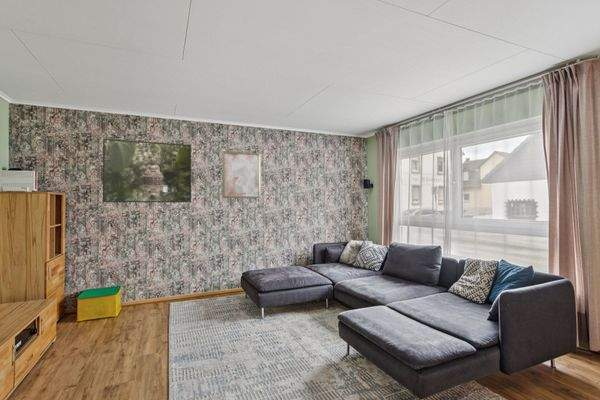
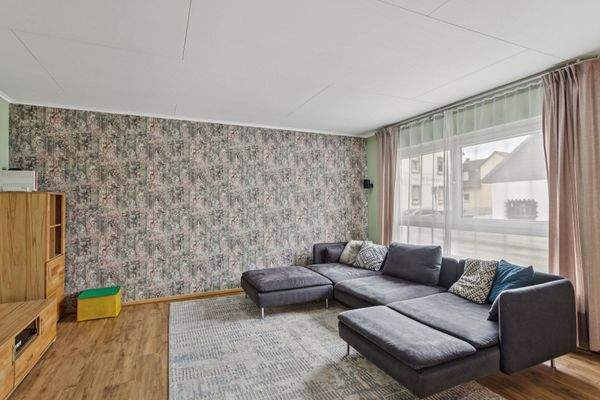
- wall art (241, 175)
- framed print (149, 172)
